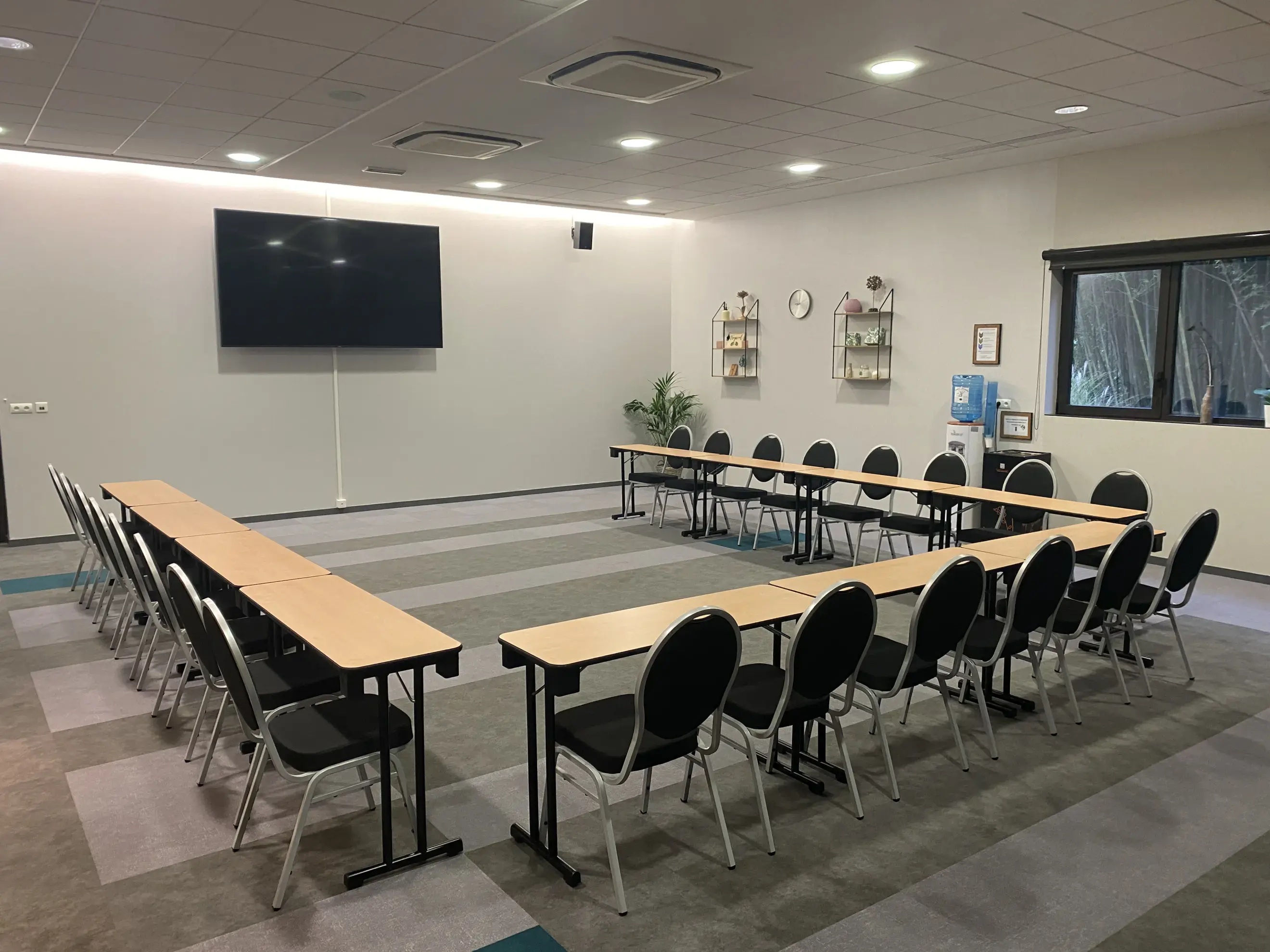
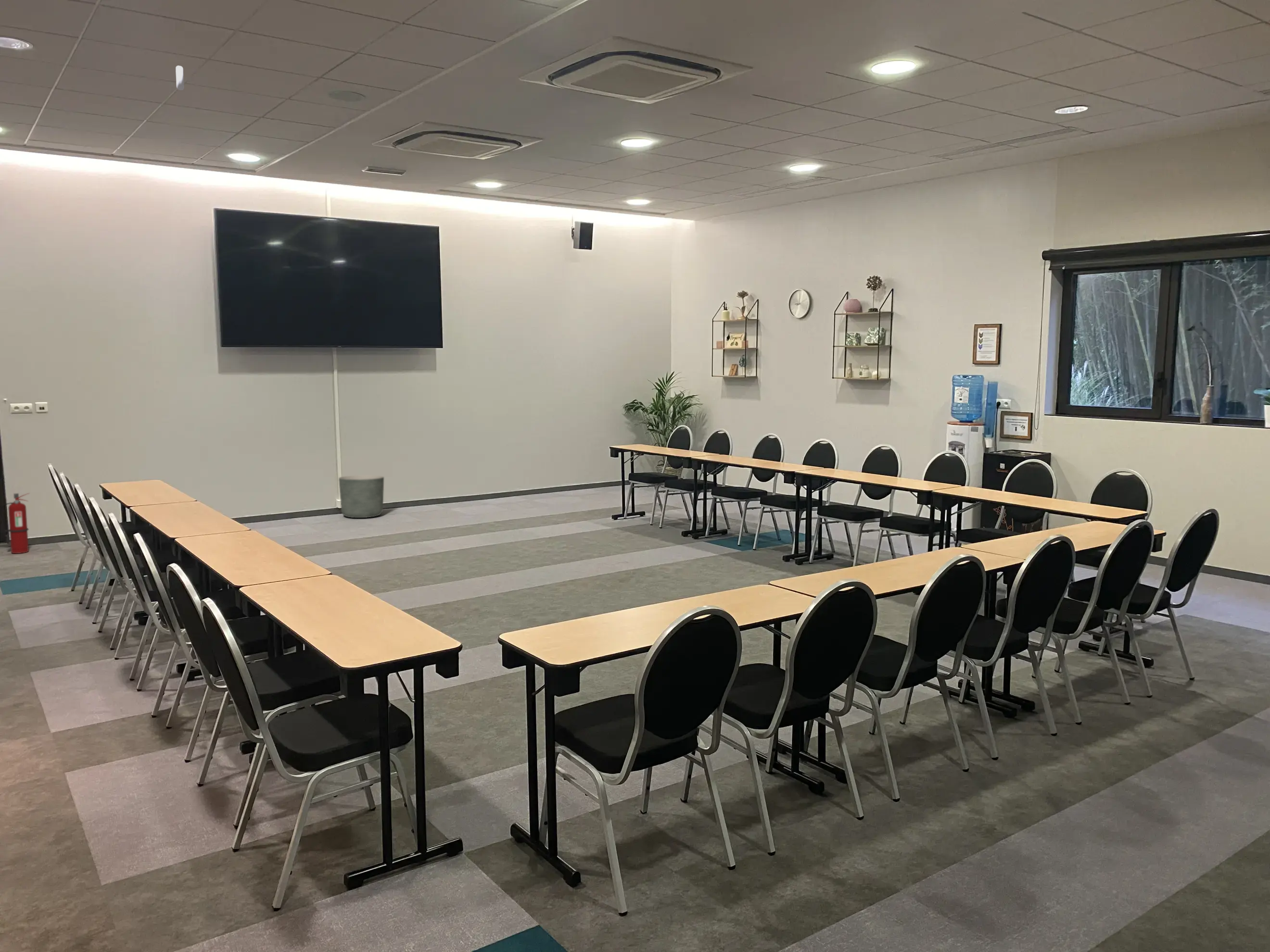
+ fire extinguisher (16, 523)
+ planter (362, 496)
+ wheel (180, 78)
